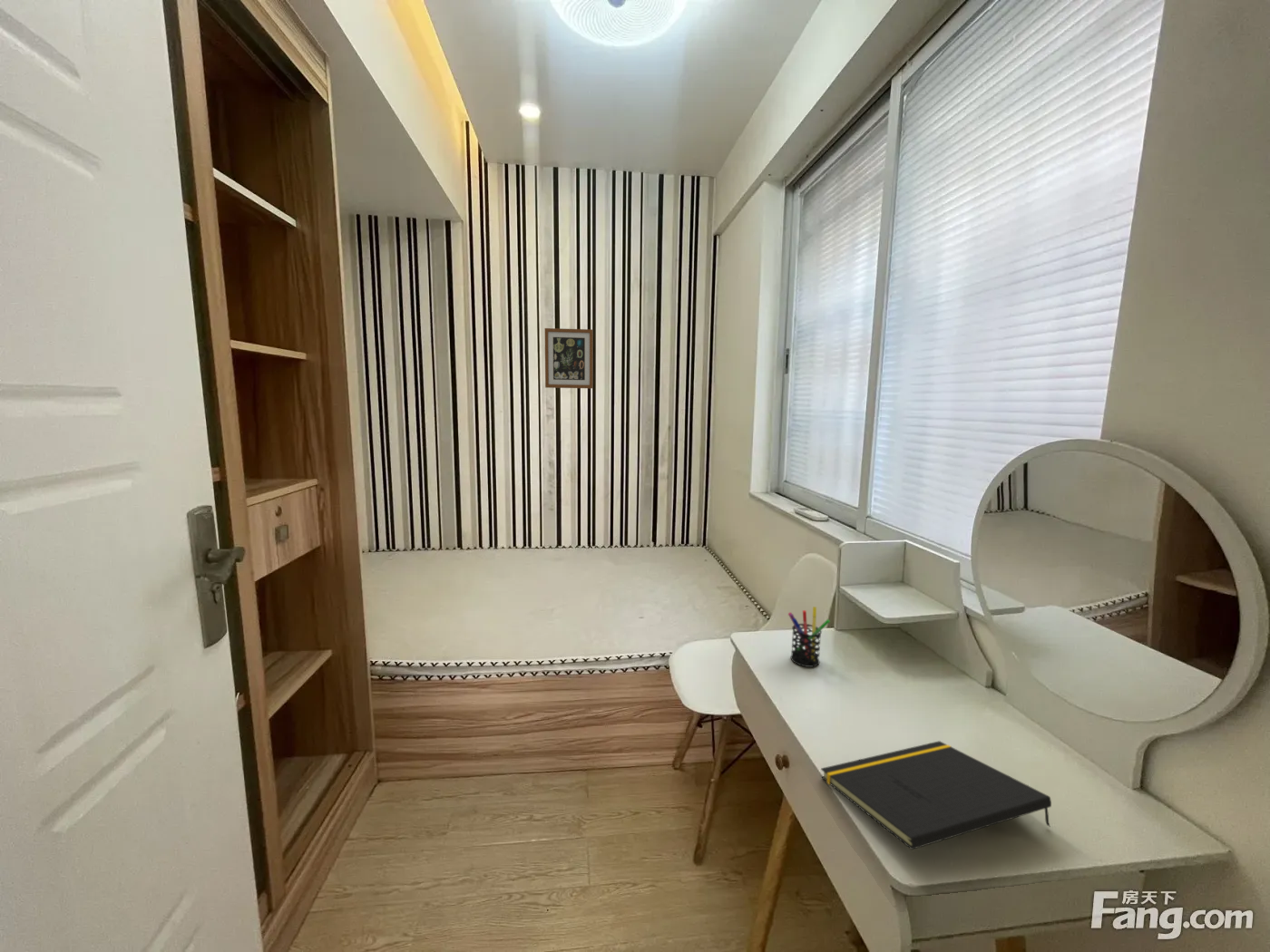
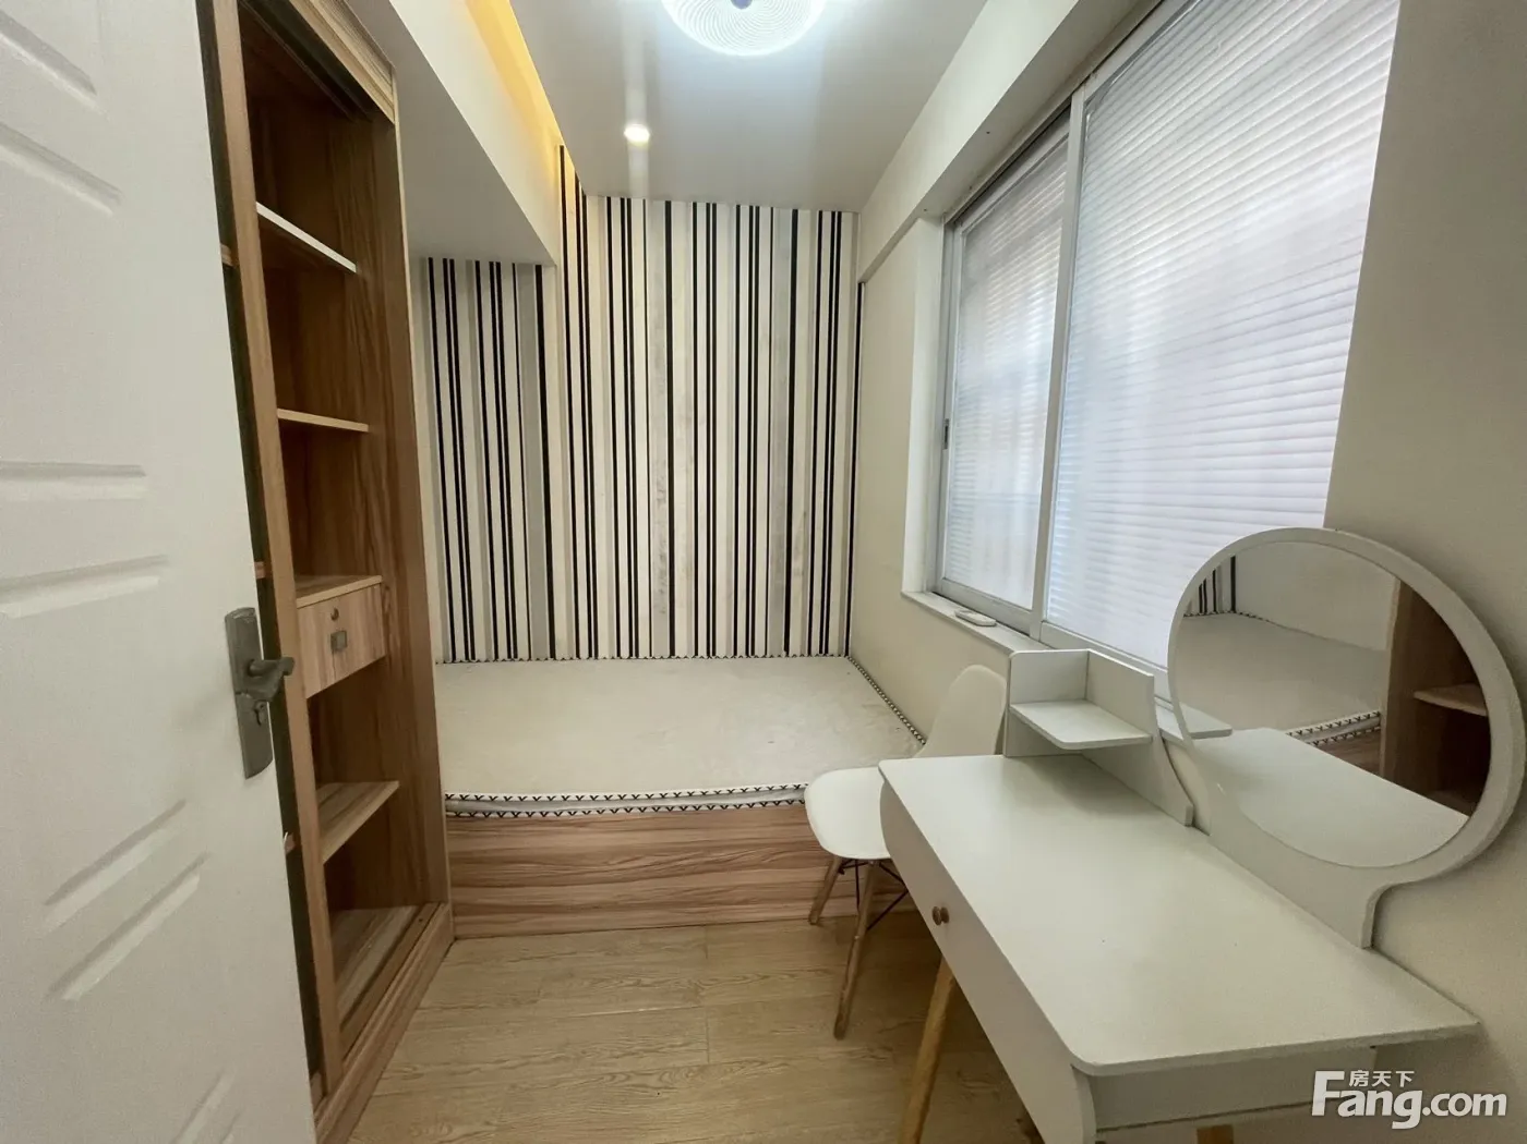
- notepad (928, 786)
- wall art (569, 358)
- pen holder (809, 635)
